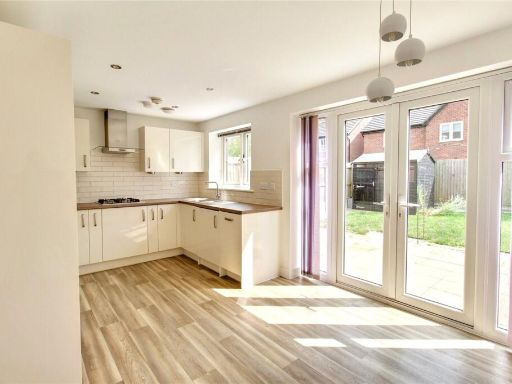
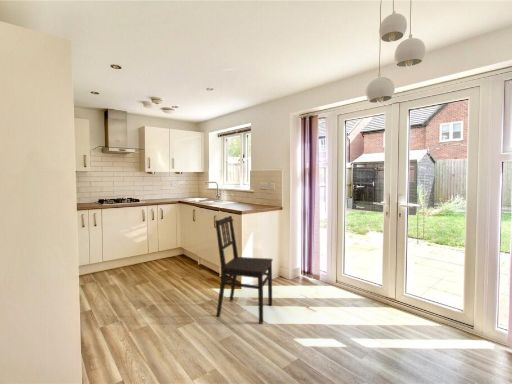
+ dining chair (245, 264)
